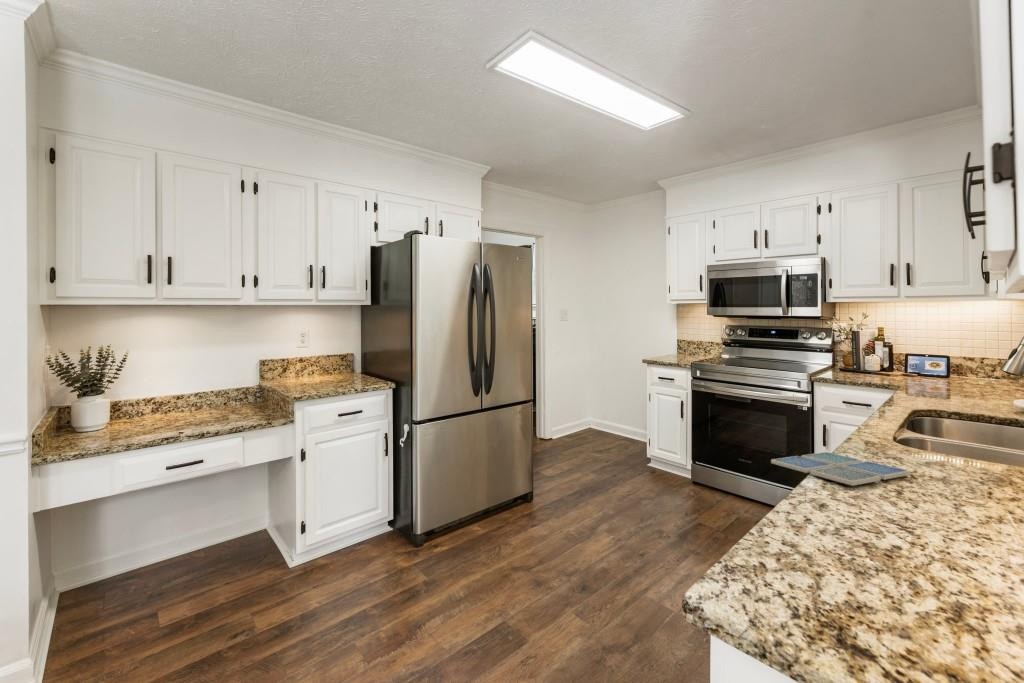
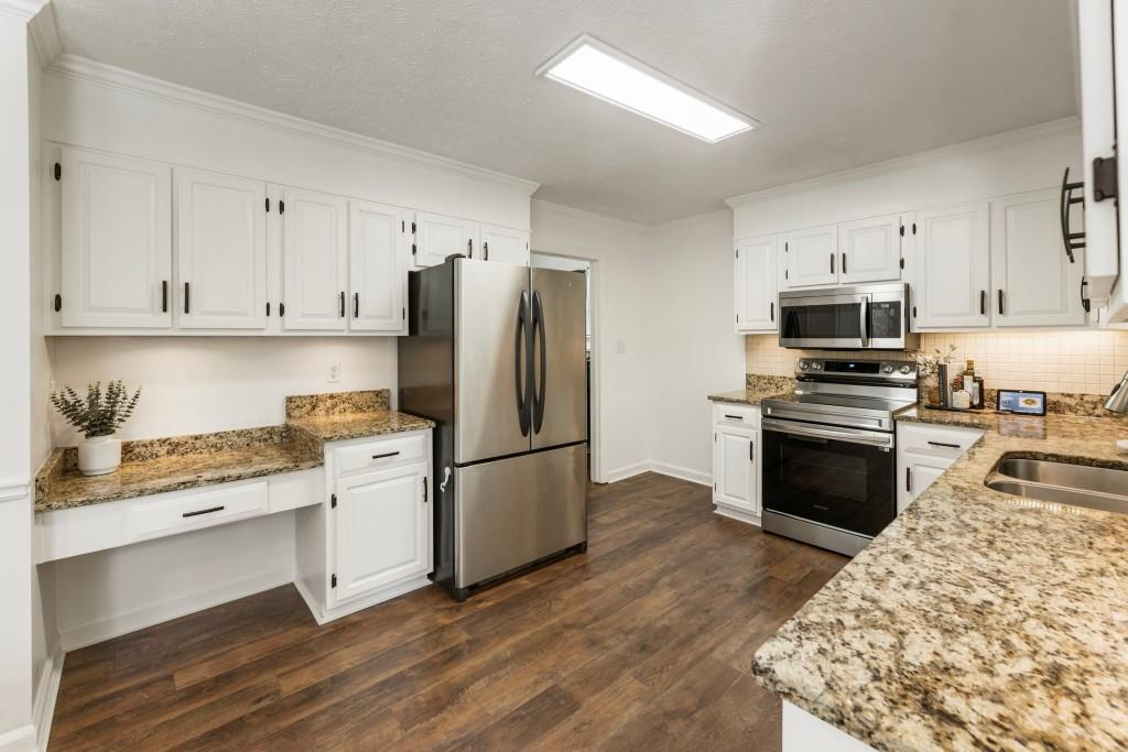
- drink coaster (837, 466)
